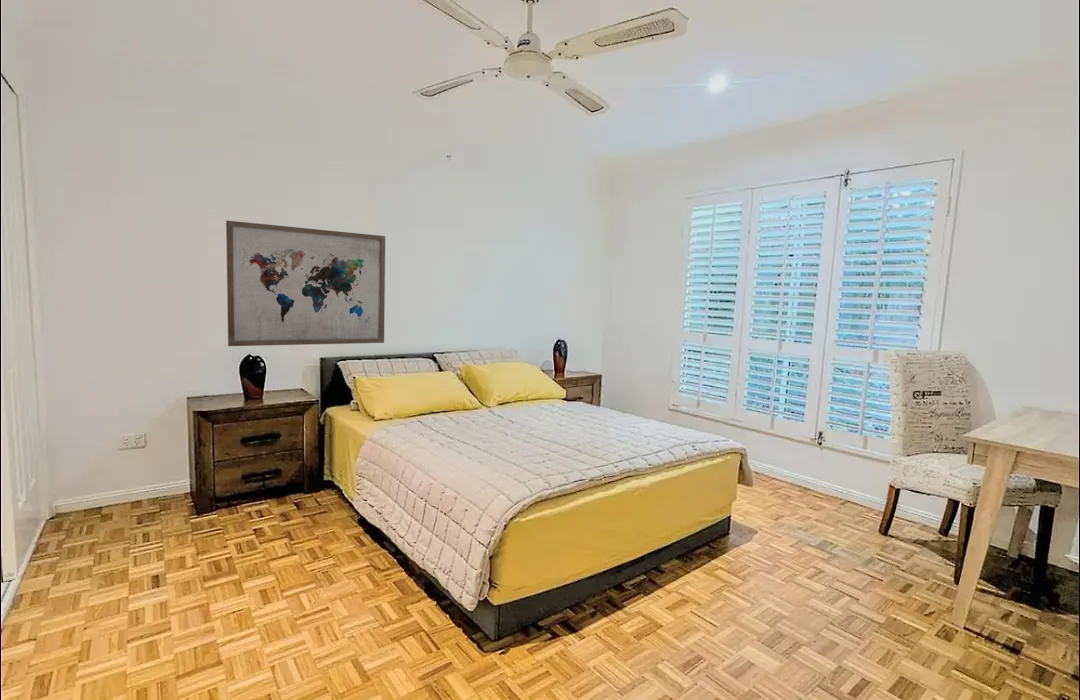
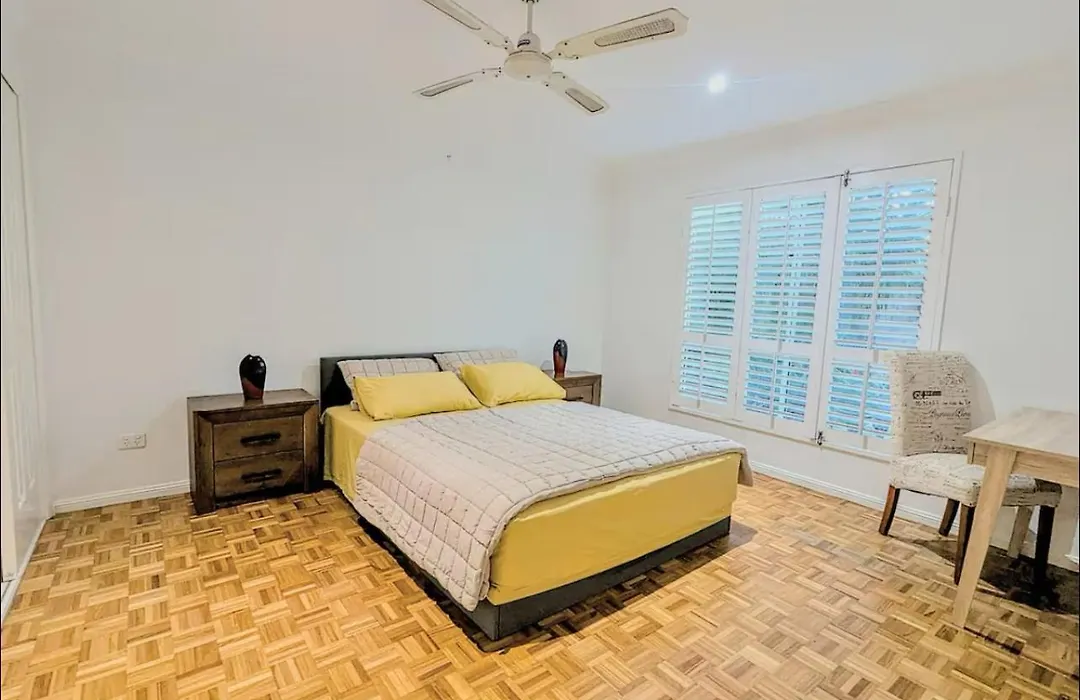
- wall art (312, 287)
